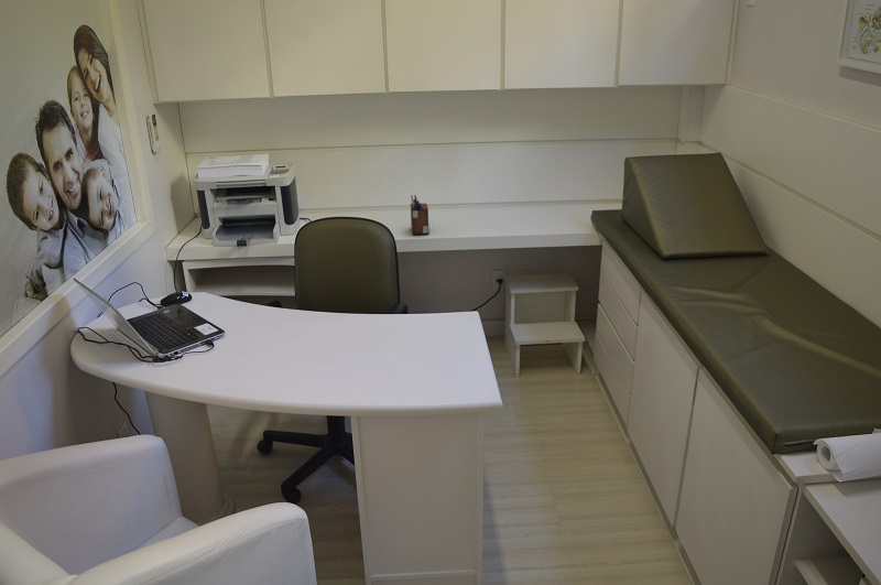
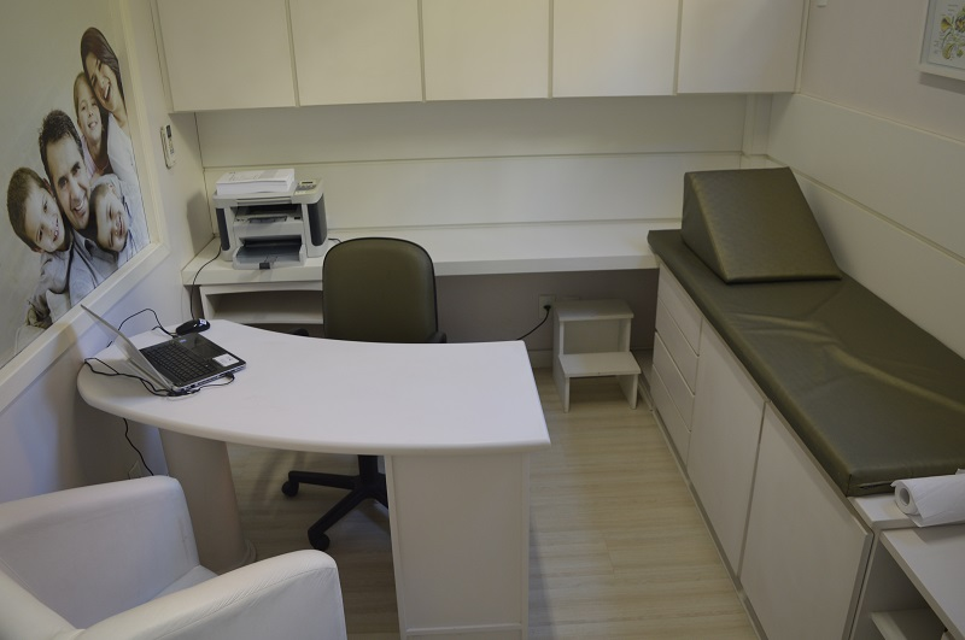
- desk organizer (418, 214)
